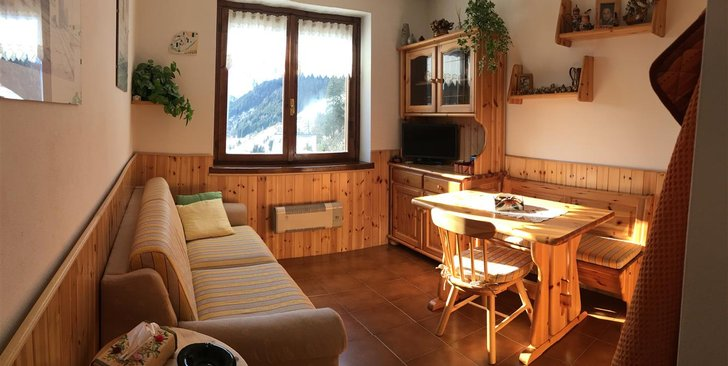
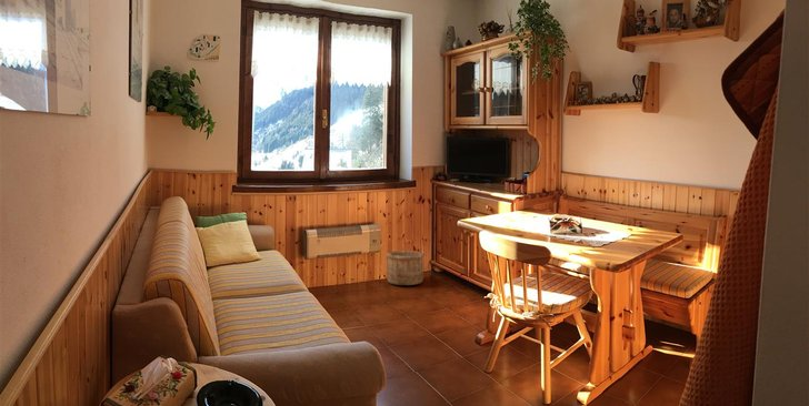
+ wooden bucket (404, 267)
